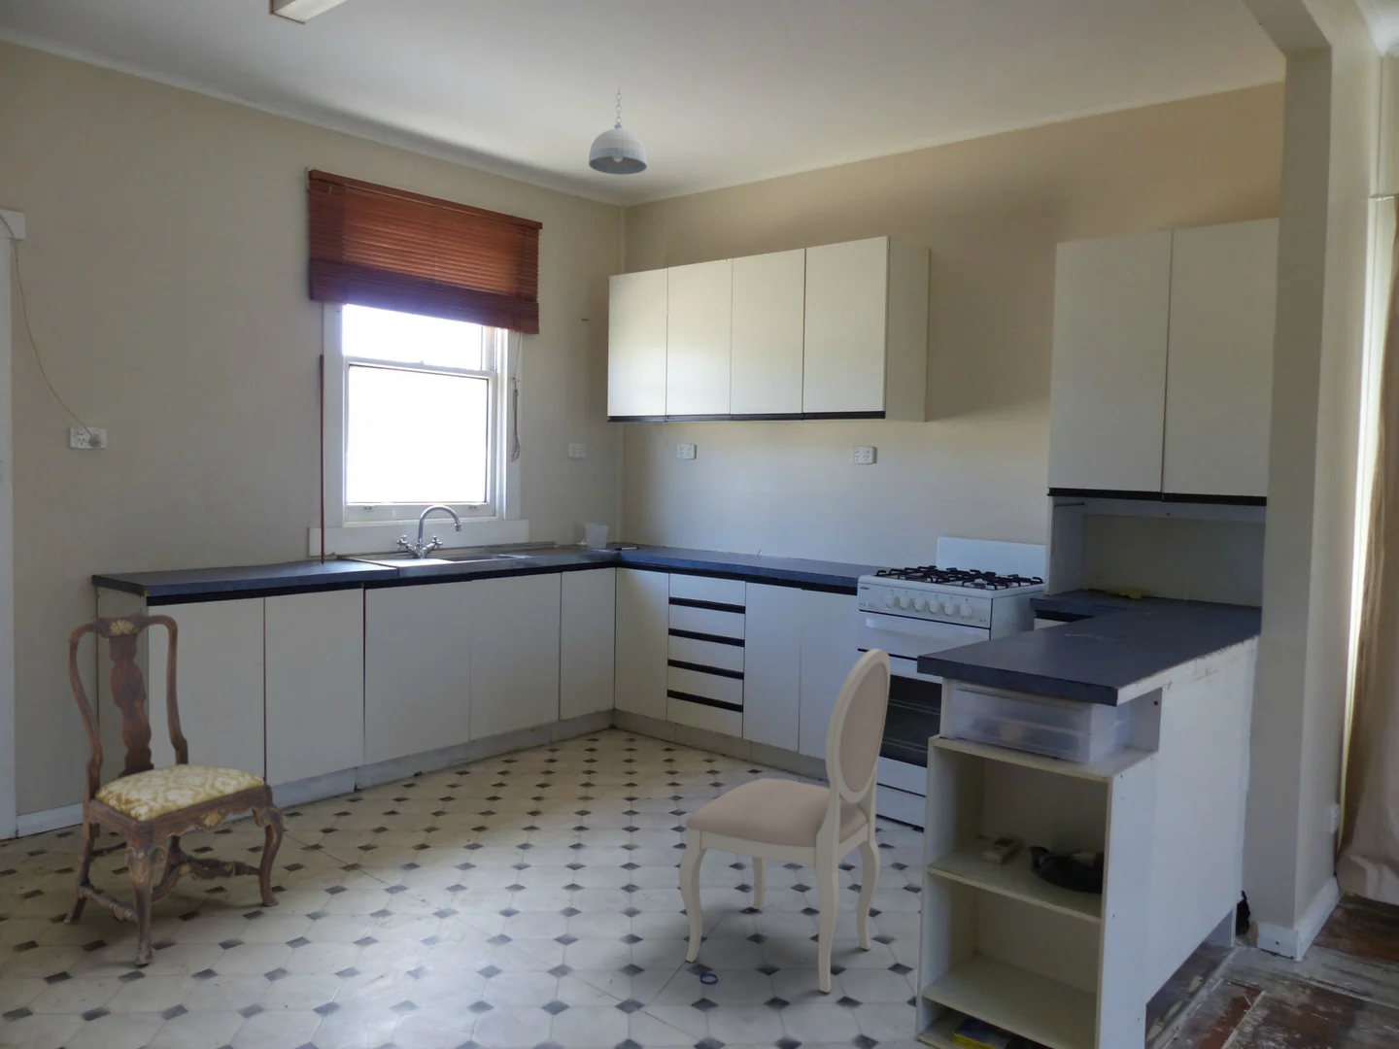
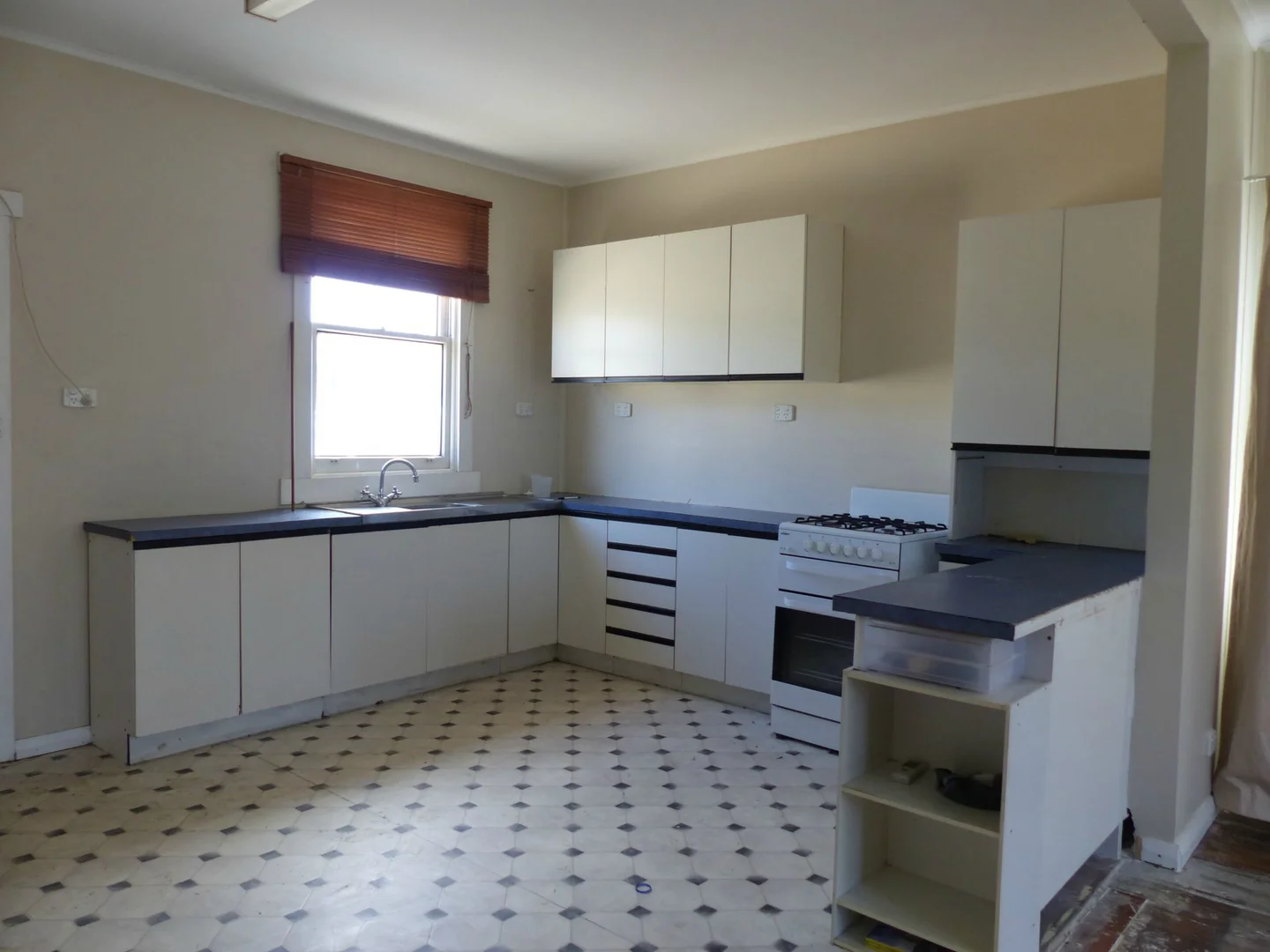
- dining chair (161, 770)
- dining chair (781, 794)
- pendant light (618, 127)
